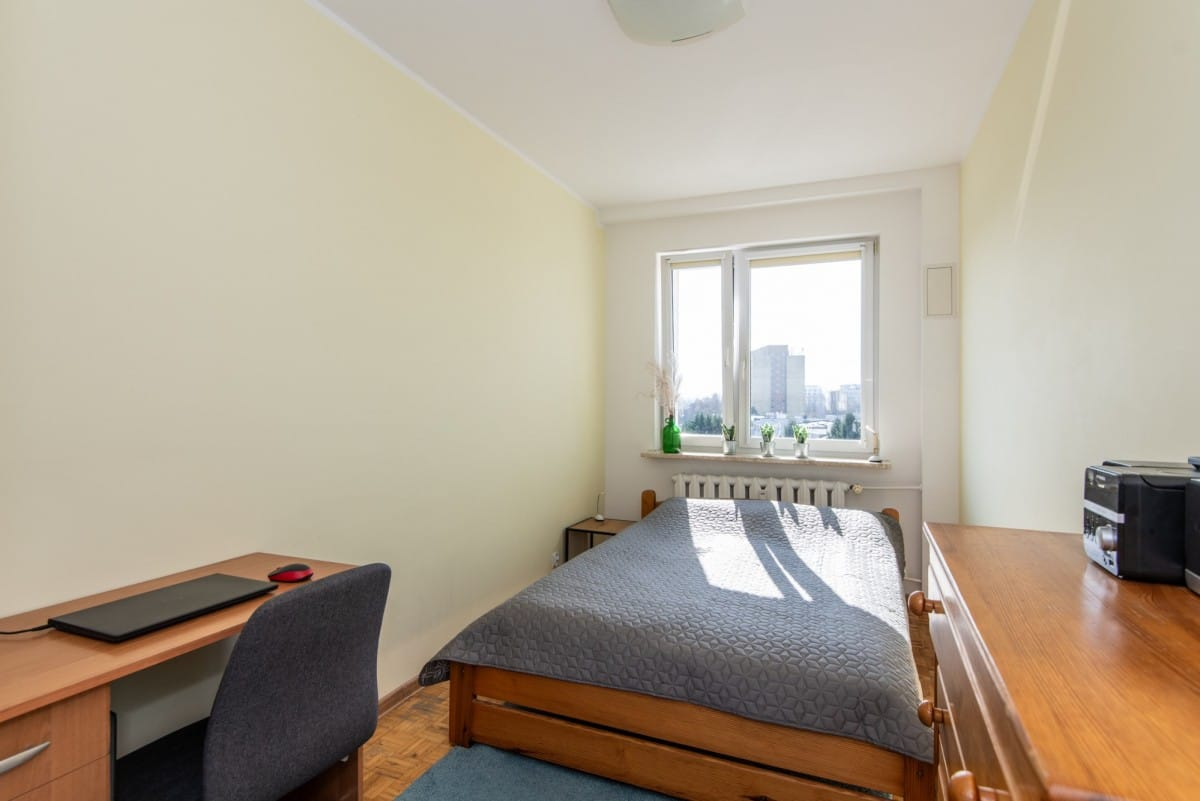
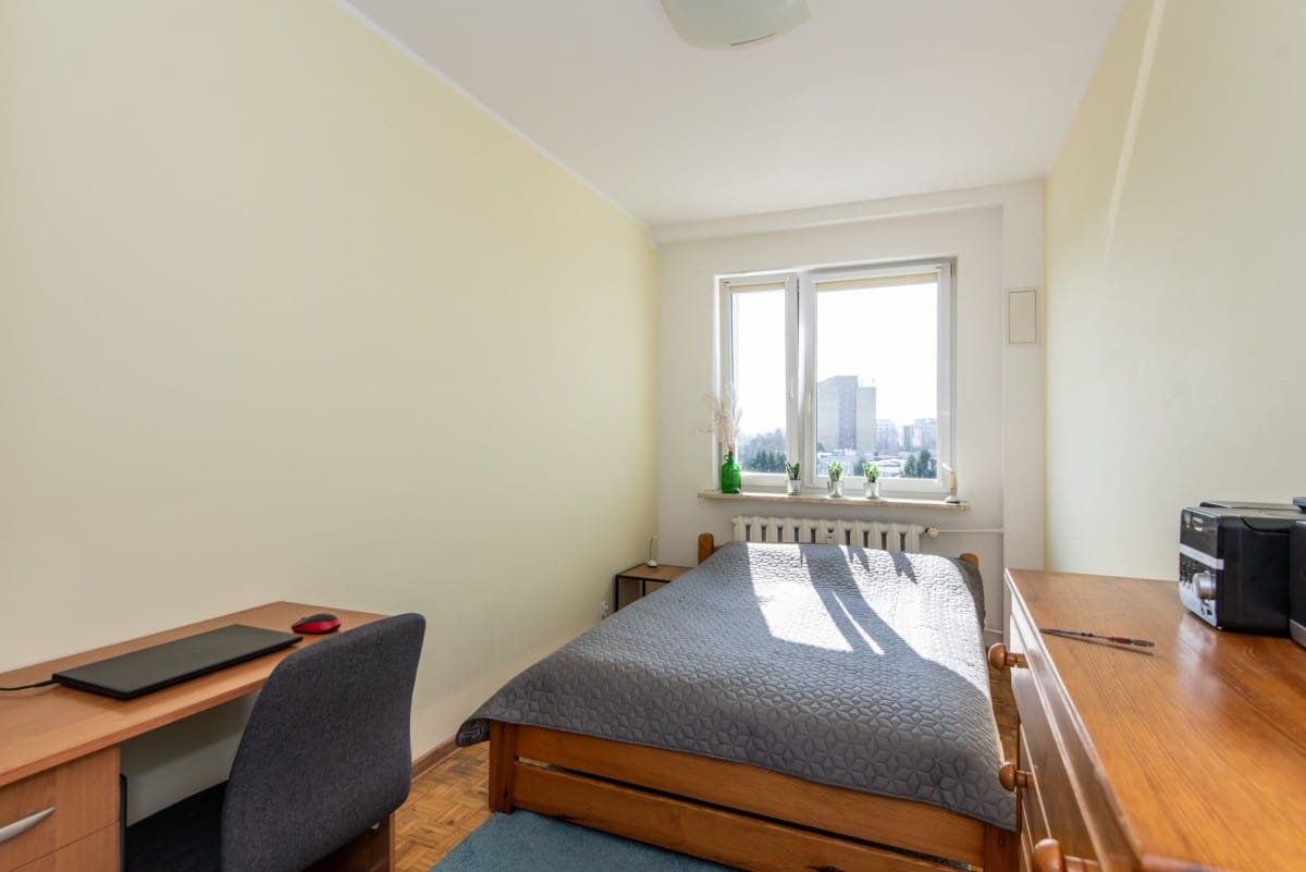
+ pen (1094, 635)
